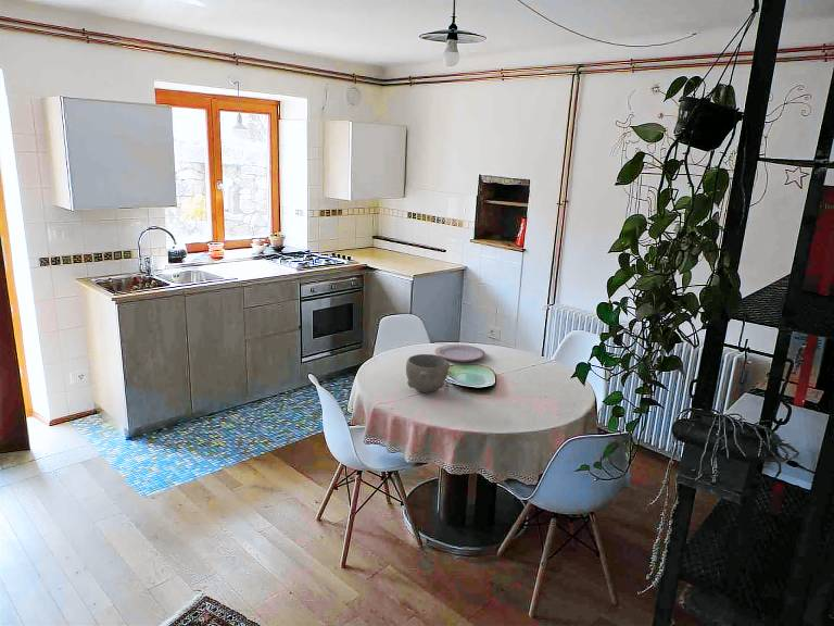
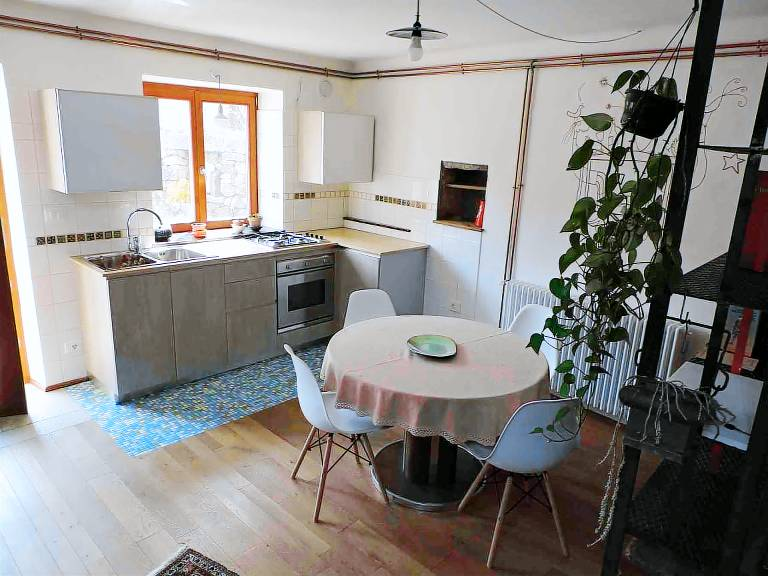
- bowl (426, 374)
- plate (459, 353)
